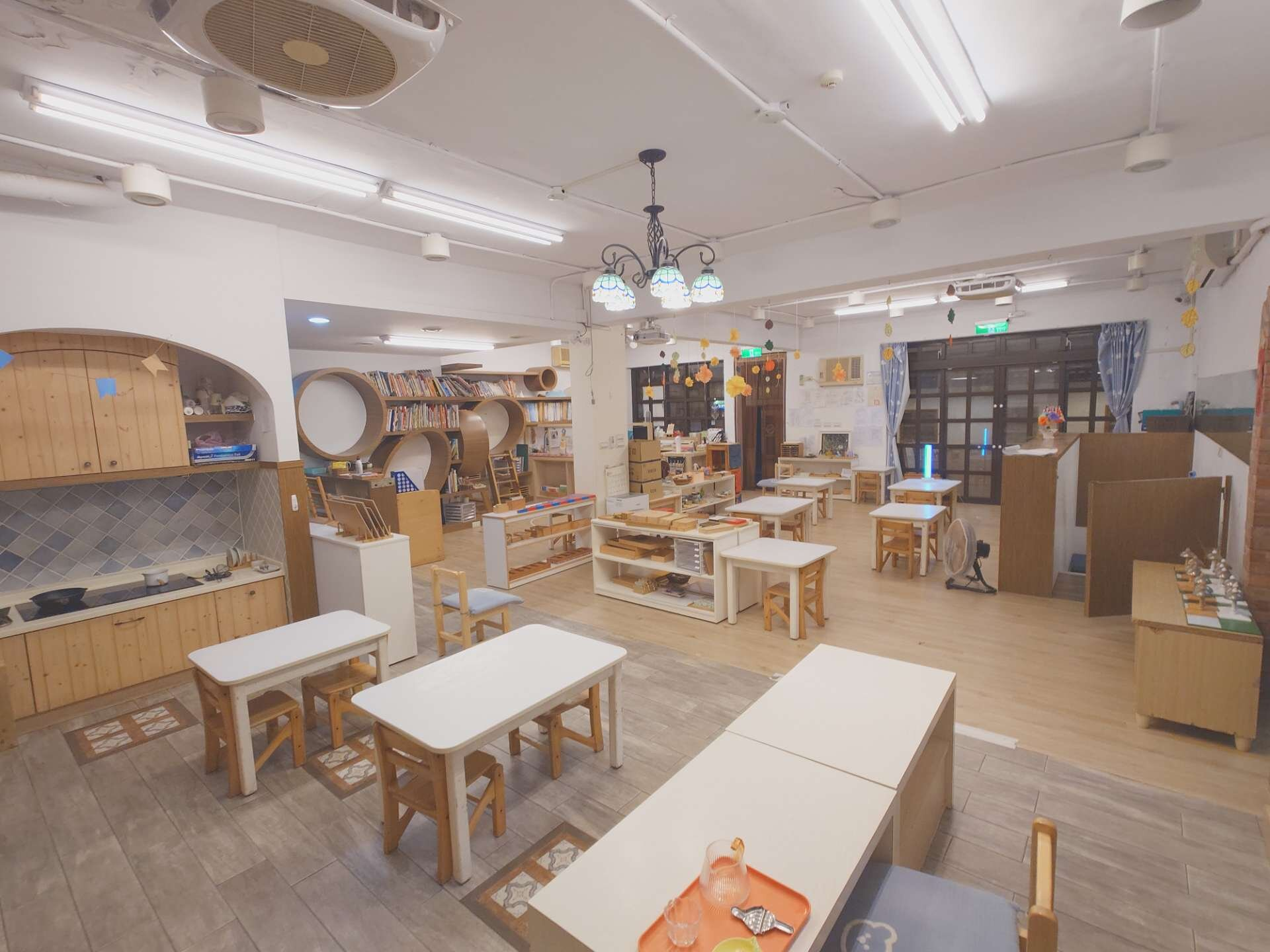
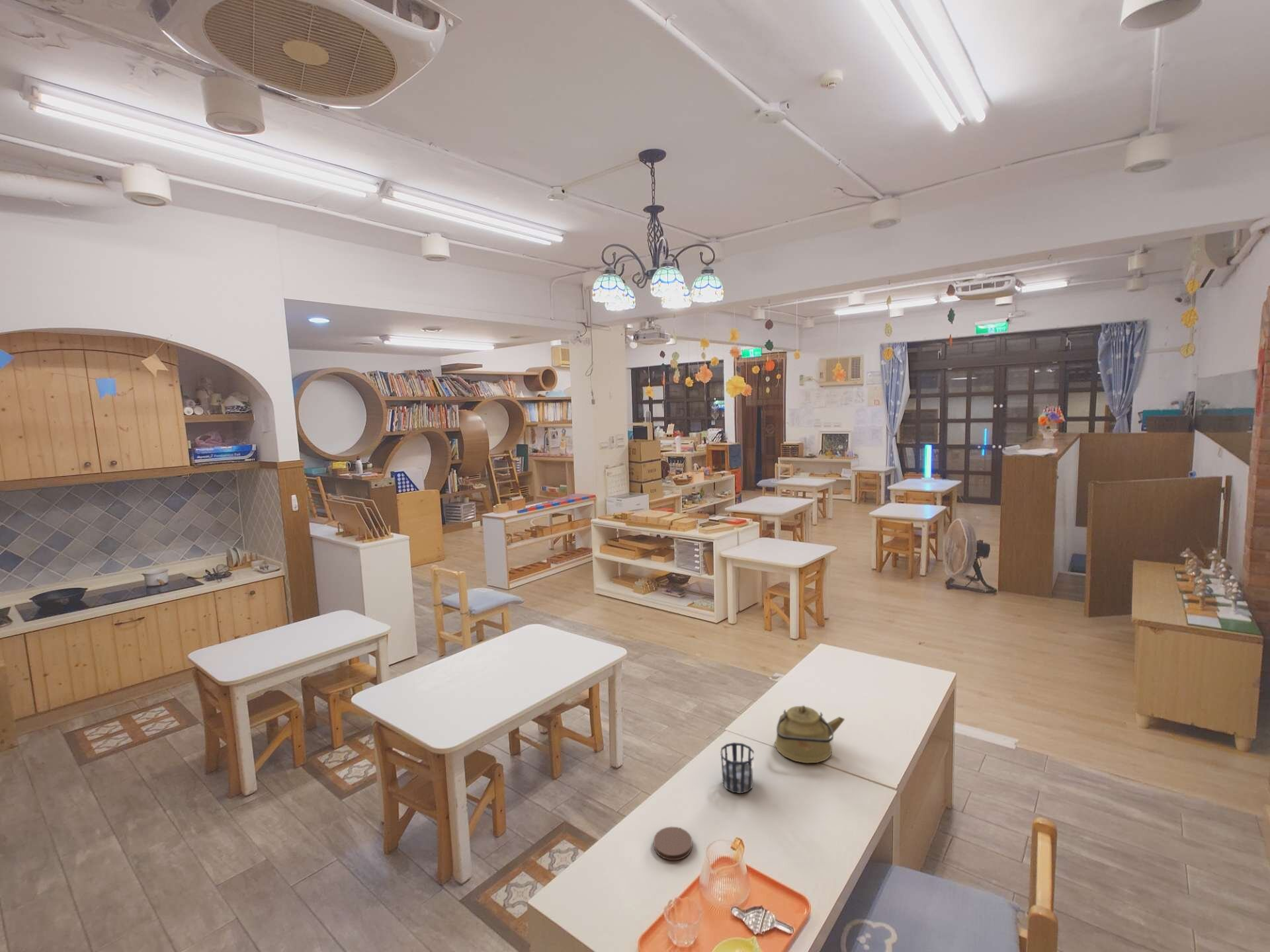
+ coaster (673, 843)
+ kettle (809, 727)
+ cup (738, 768)
